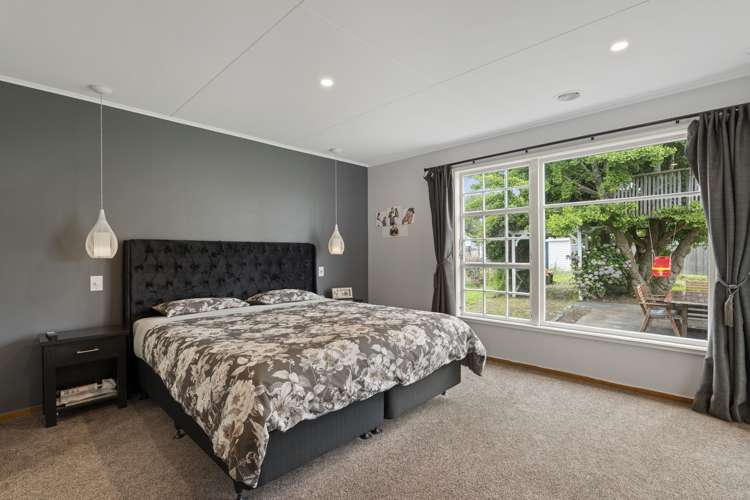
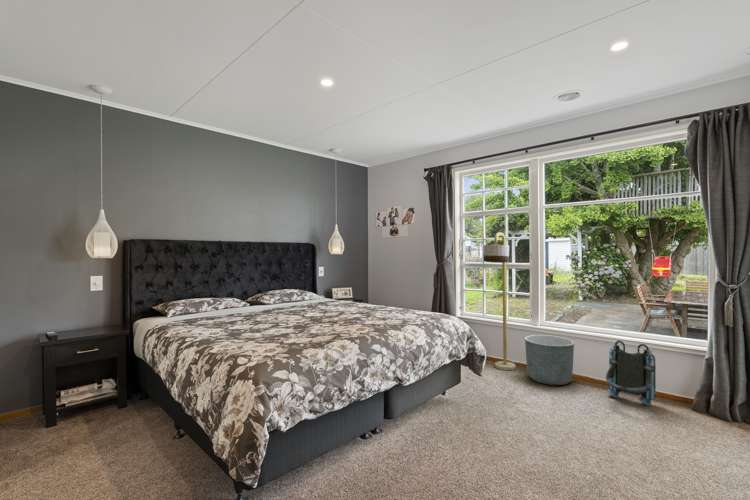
+ planter (549, 359)
+ floor lamp (503, 301)
+ backpack (627, 375)
